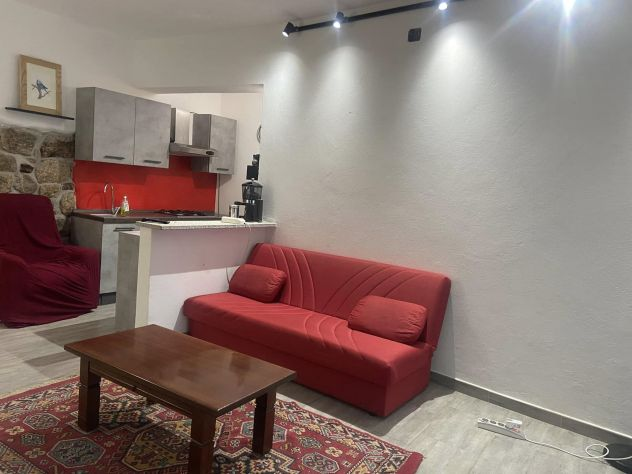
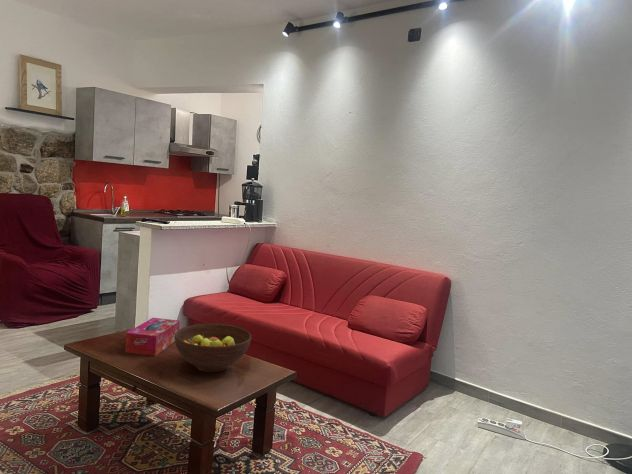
+ fruit bowl (212, 351)
+ tissue box (154, 335)
